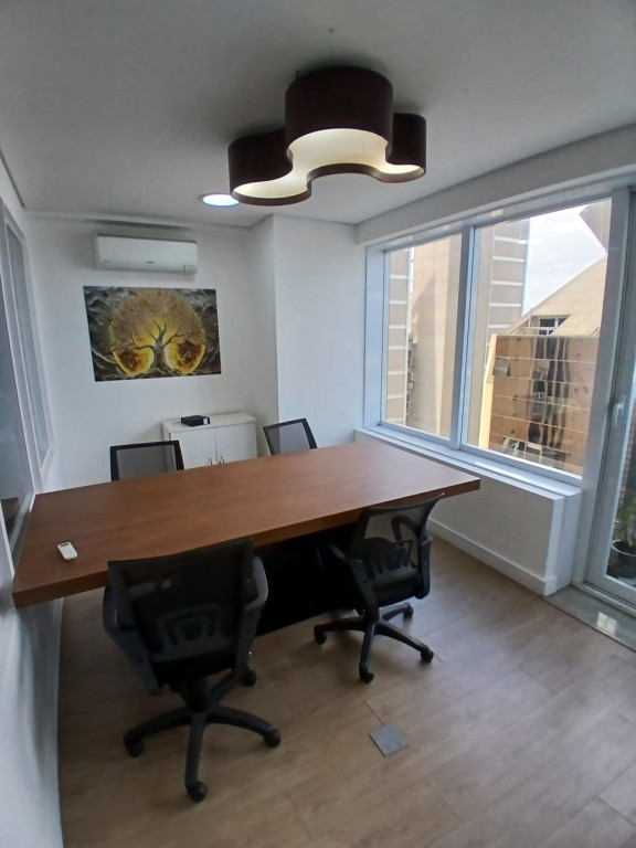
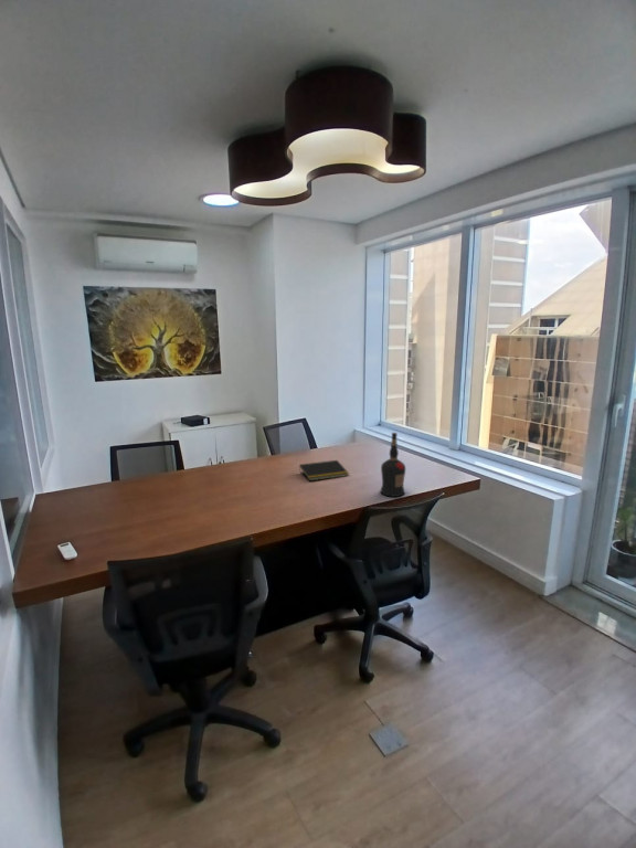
+ liquor bottle (393, 463)
+ notepad (324, 469)
